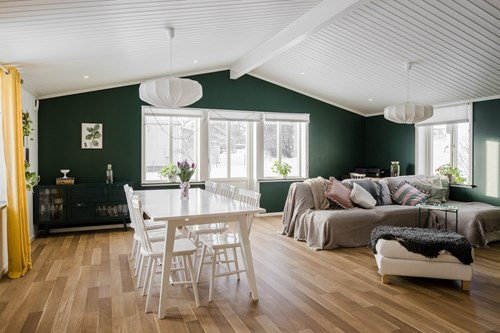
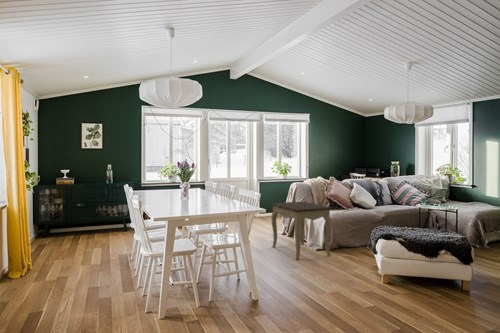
+ side table (300, 228)
